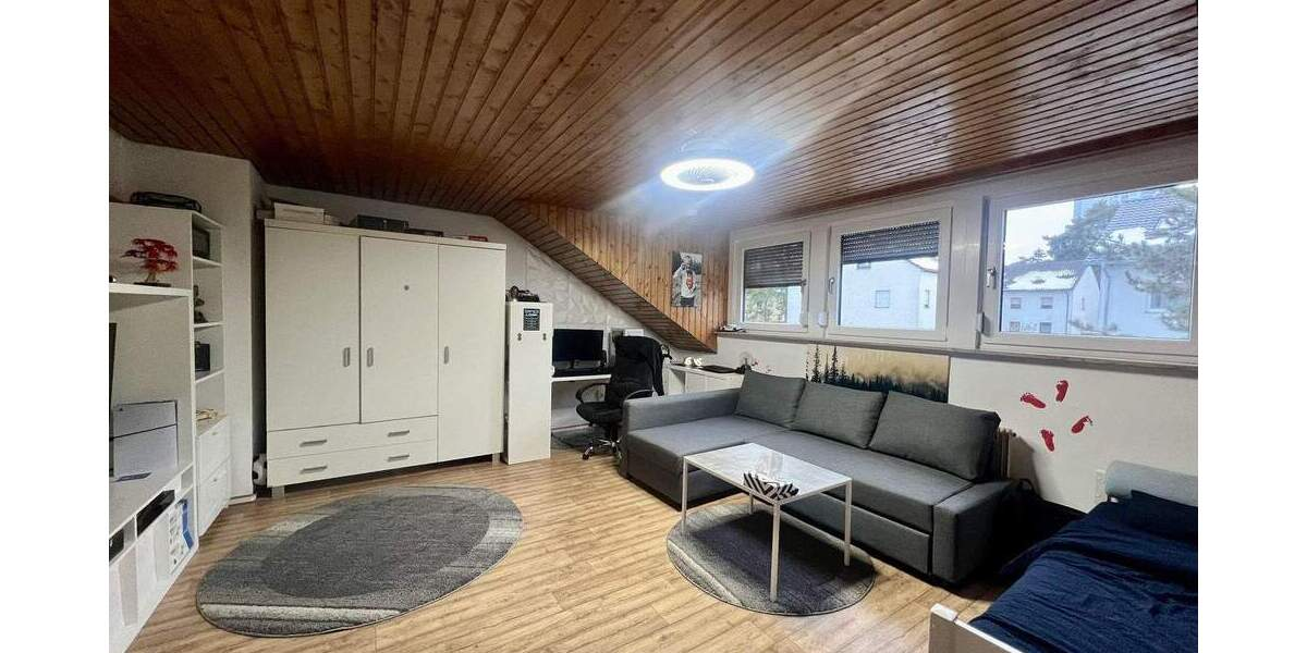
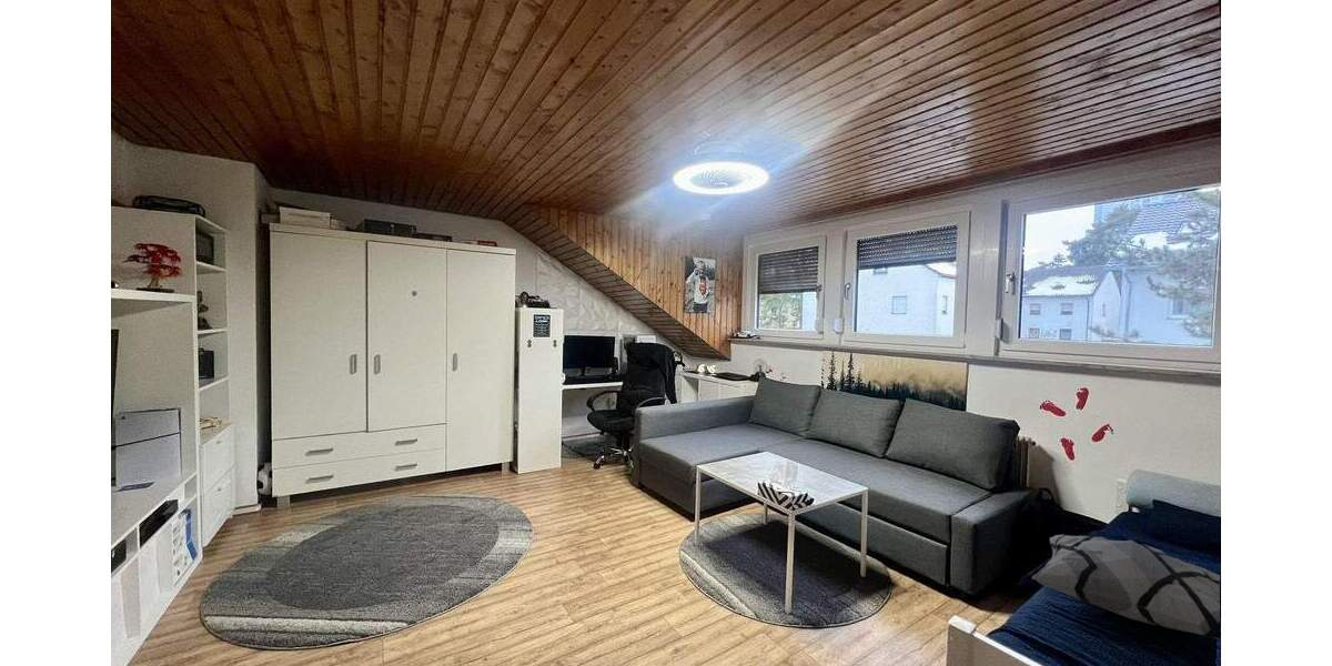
+ decorative pillow (1131, 579)
